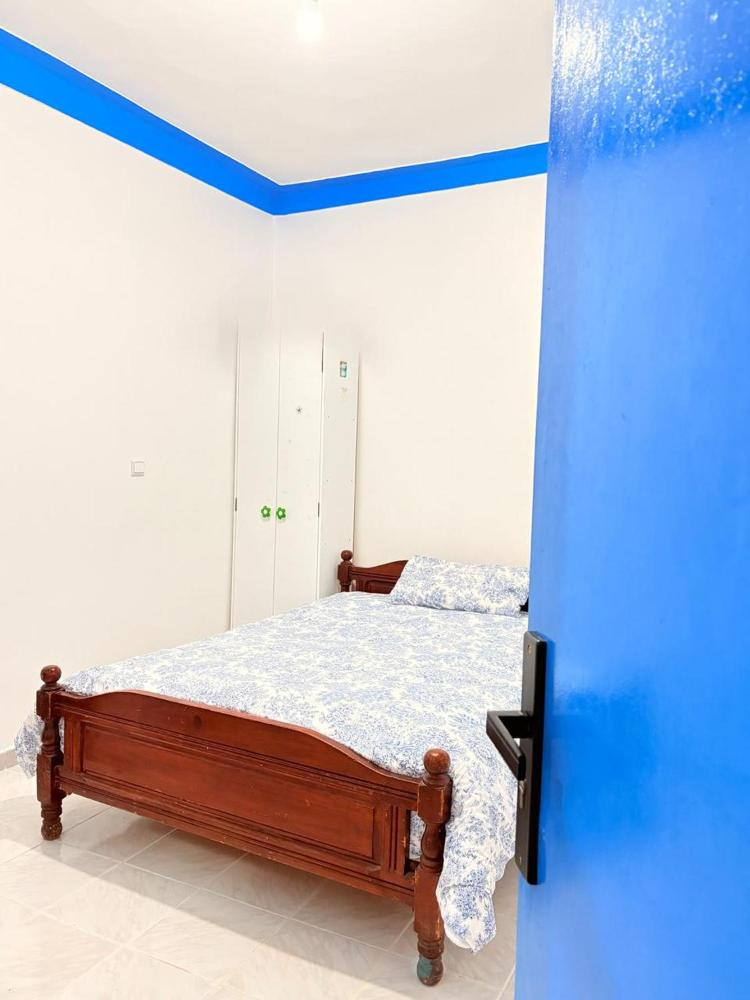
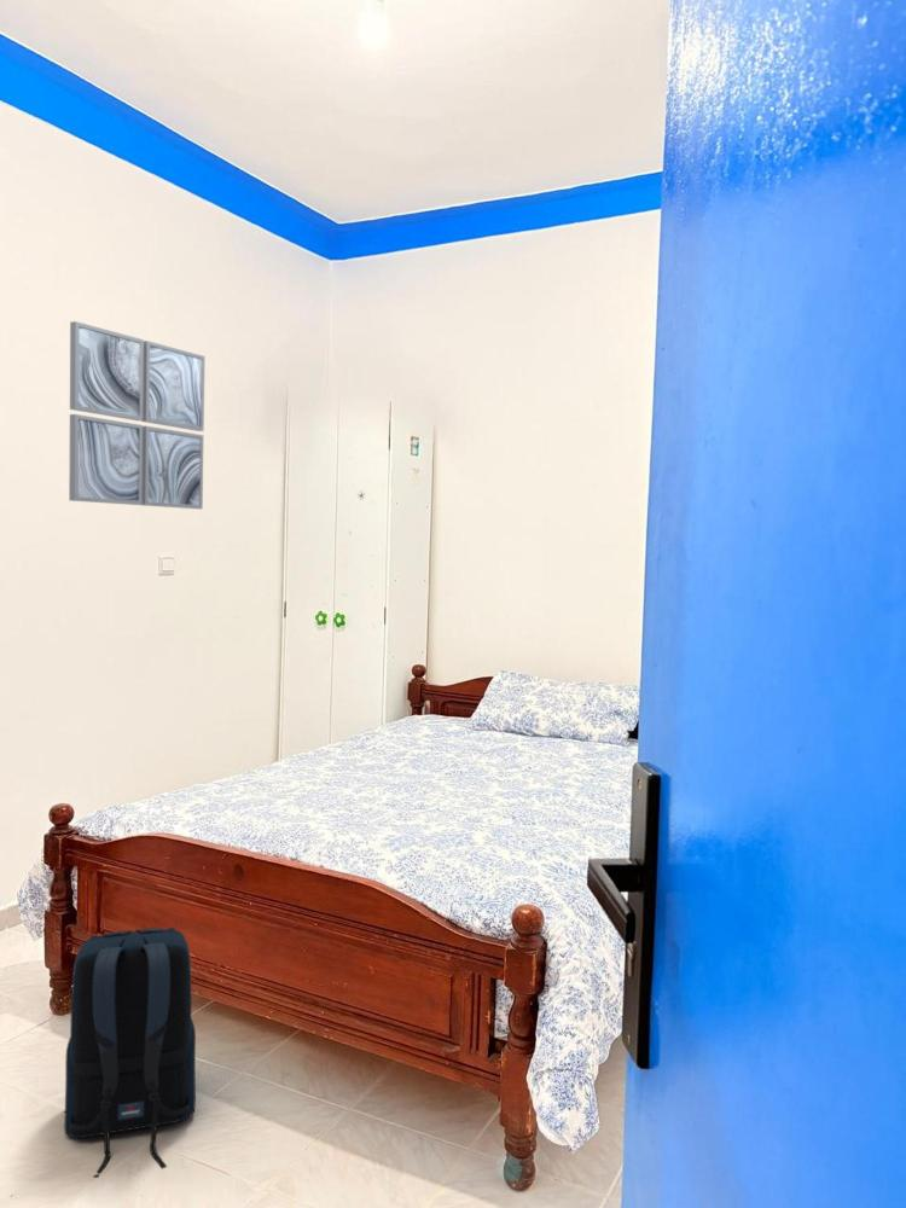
+ backpack (132, 1028)
+ wall art (141, 420)
